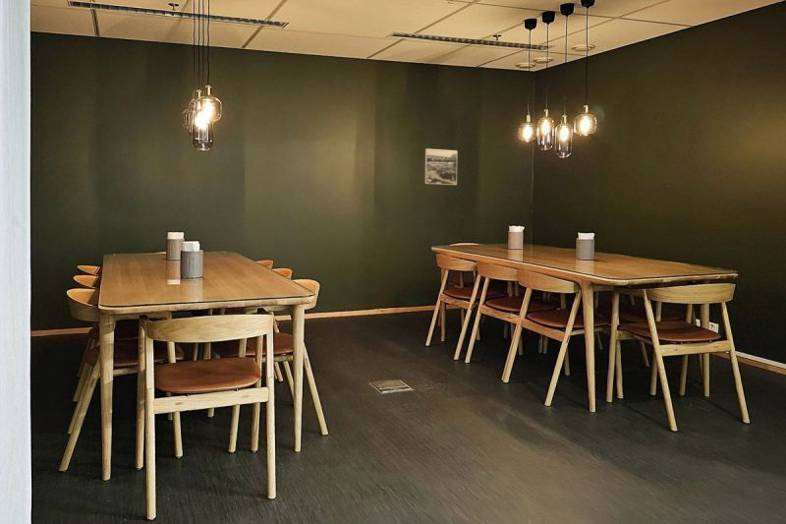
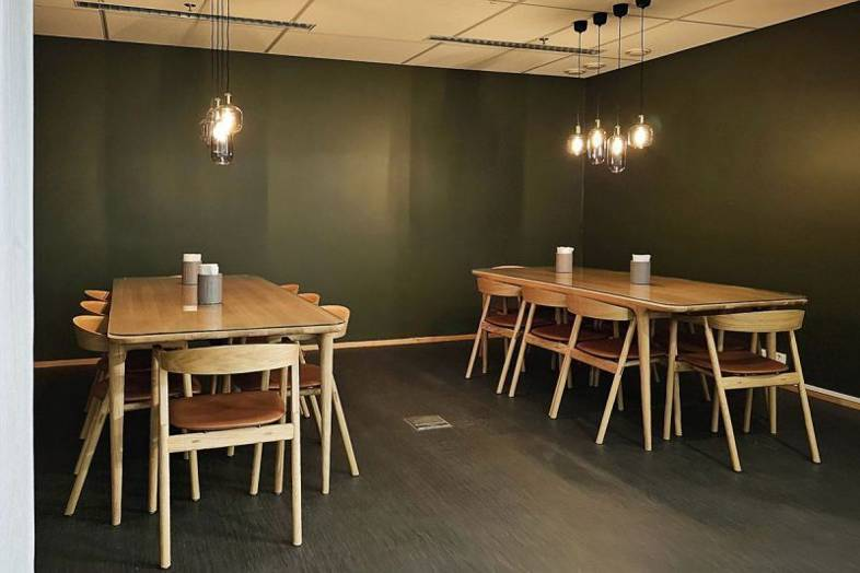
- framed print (441, 167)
